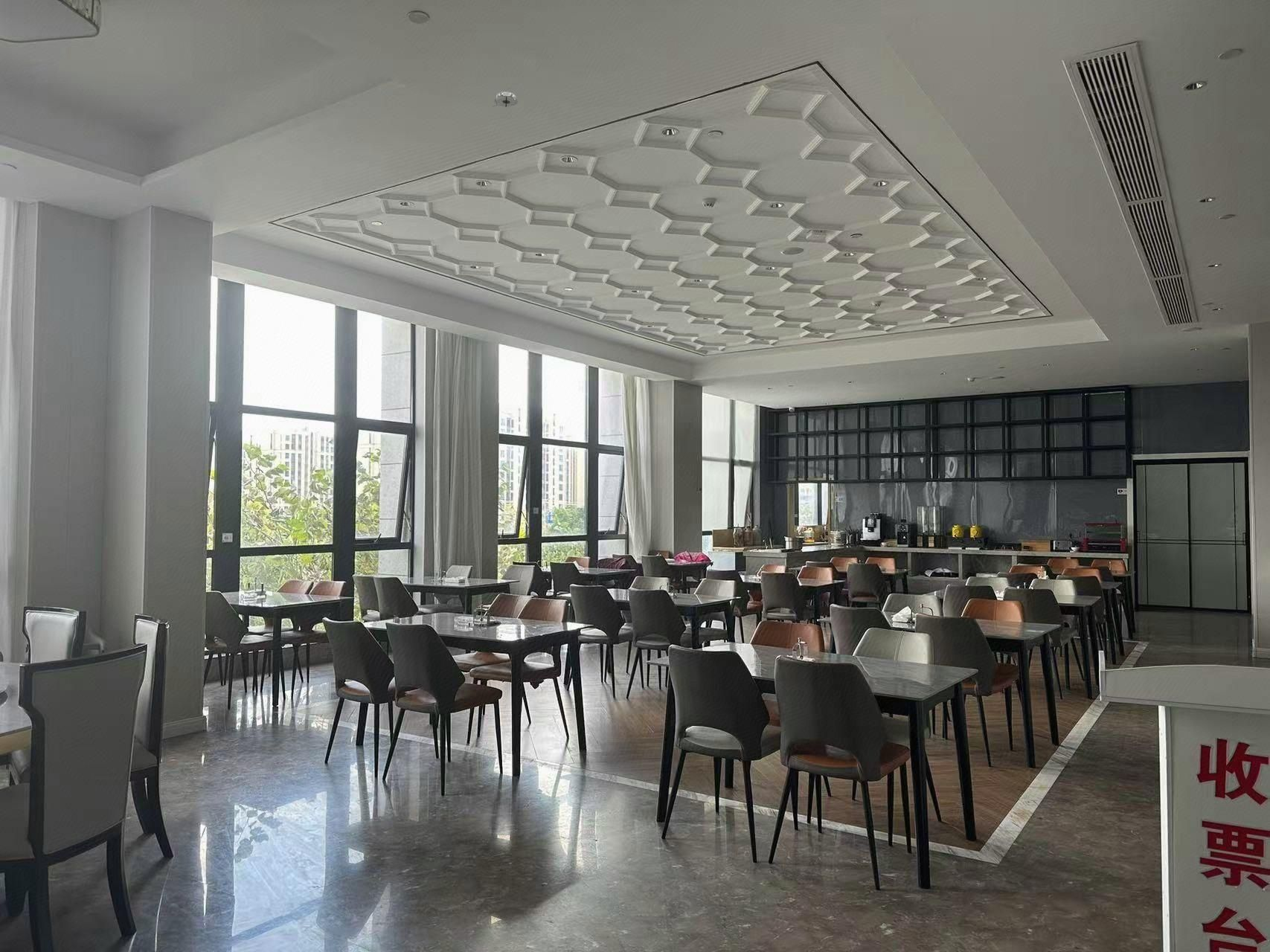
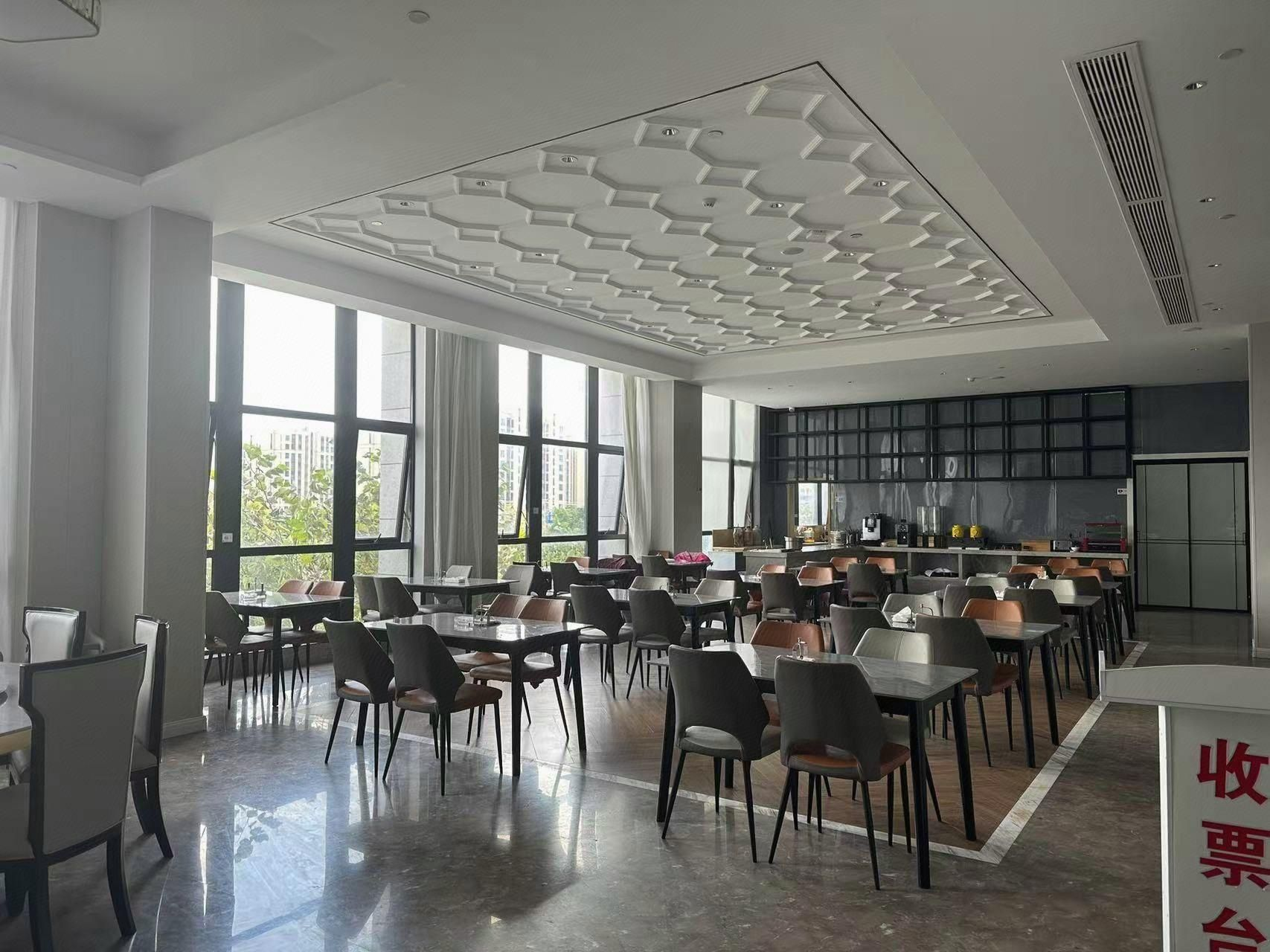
- smoke detector (505, 99)
